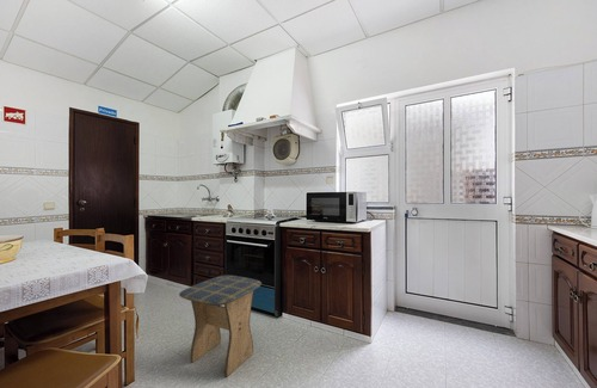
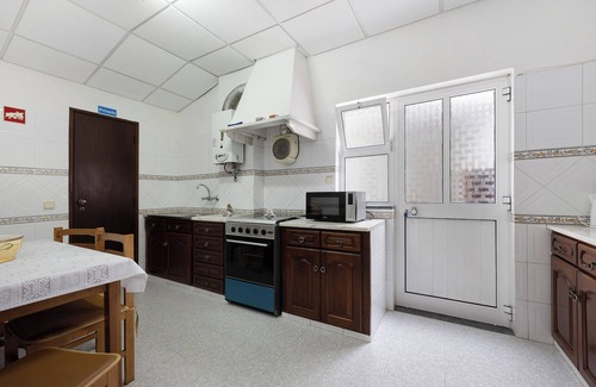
- stool (222, 321)
